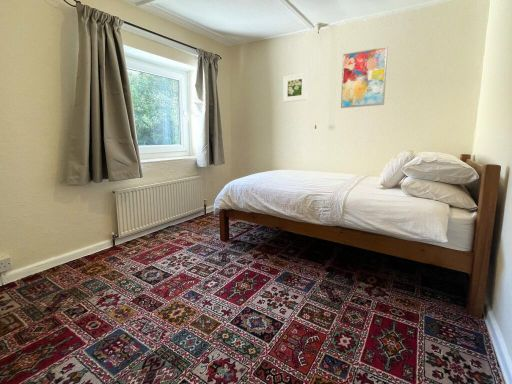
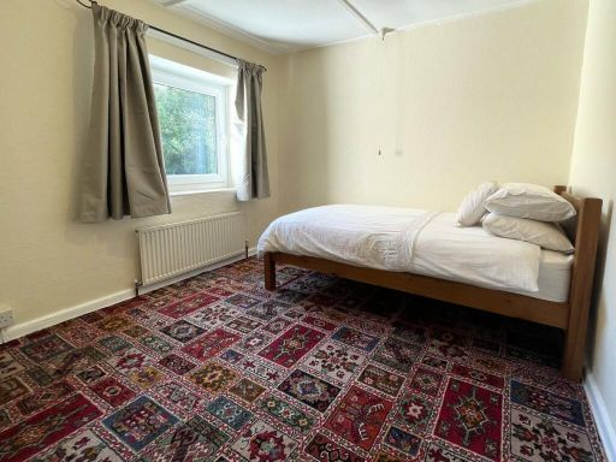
- wall art (363, 78)
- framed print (294, 88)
